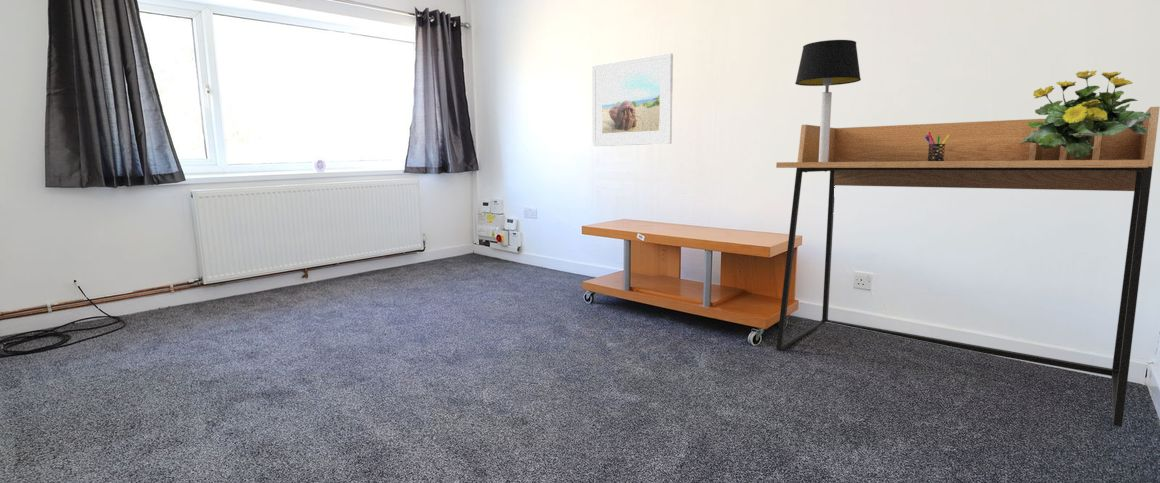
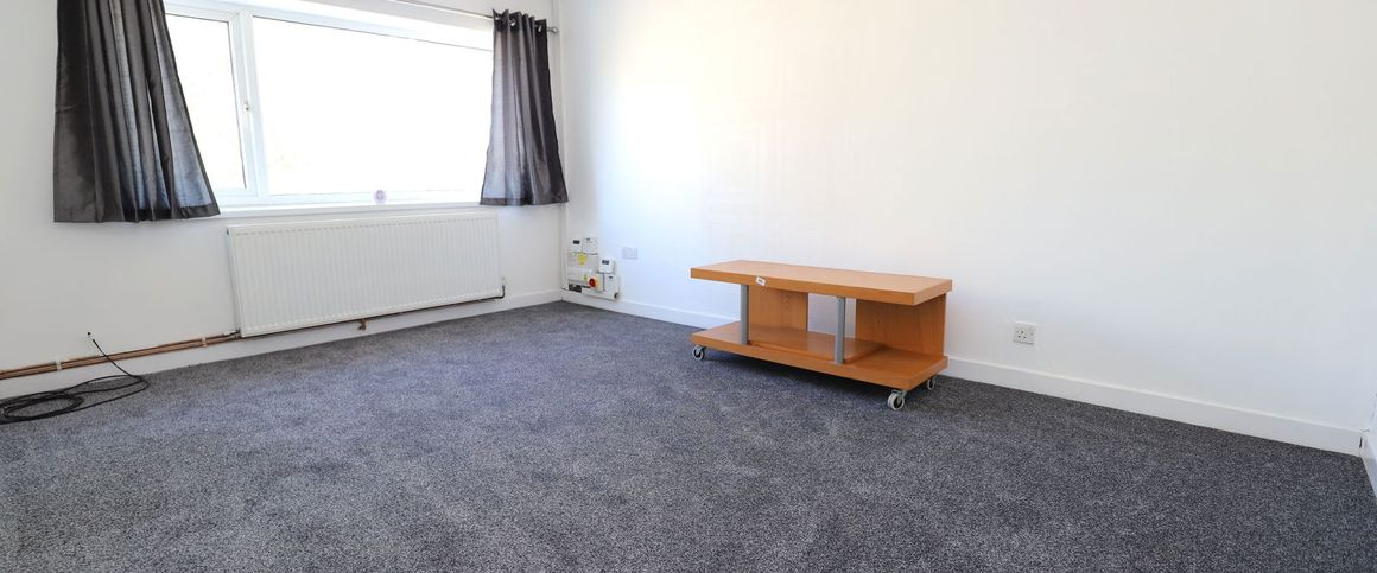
- table lamp (826, 103)
- desk (944, 187)
- pen holder (936, 145)
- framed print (630, 102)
- flowering plant (1081, 115)
